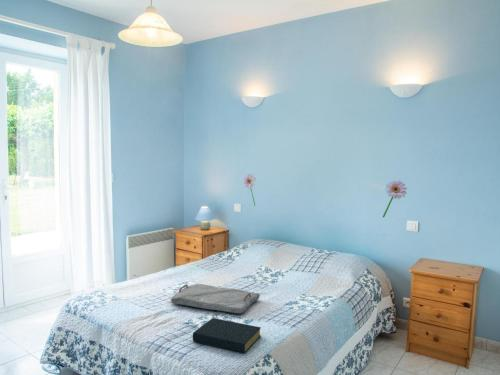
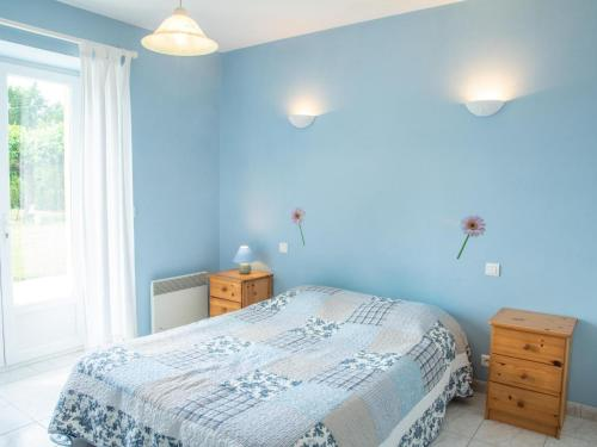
- hardback book (227, 334)
- serving tray (217, 294)
